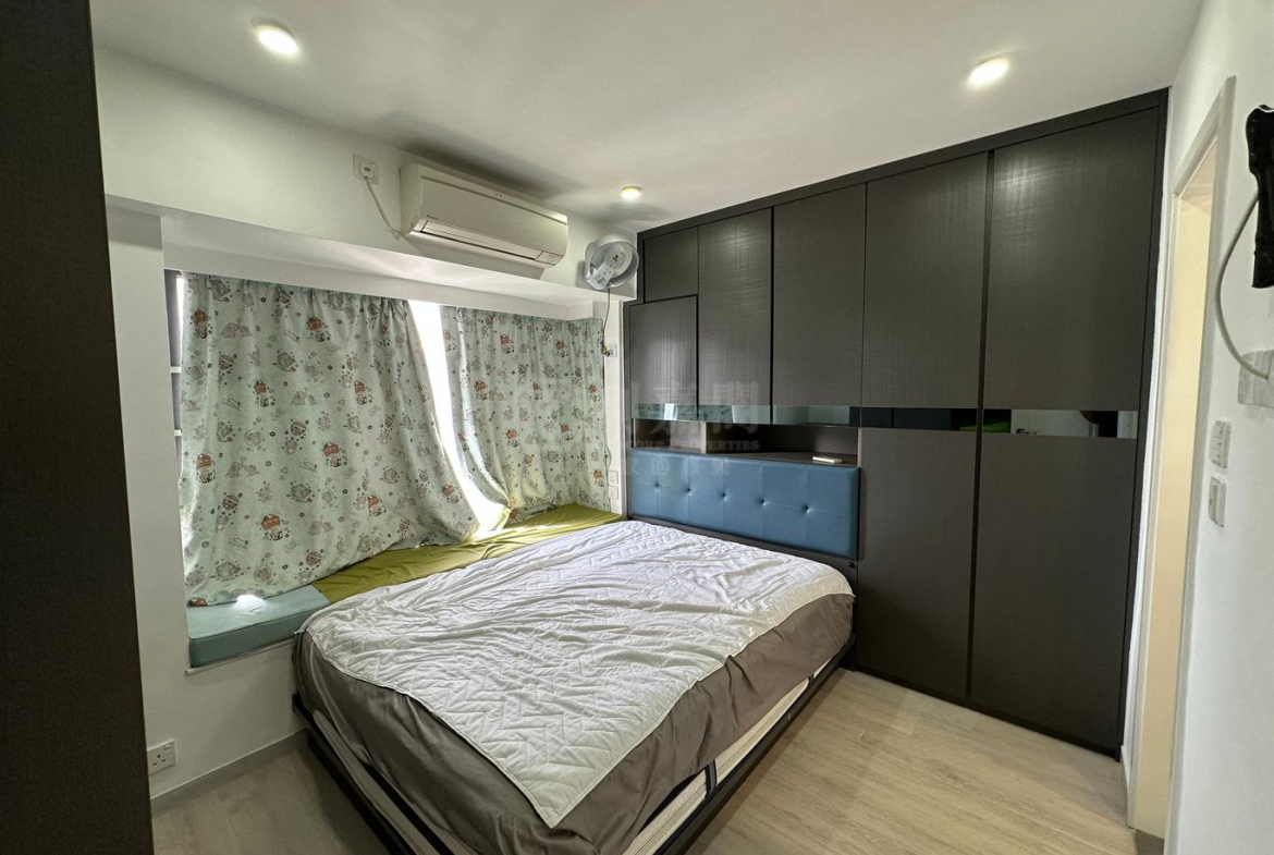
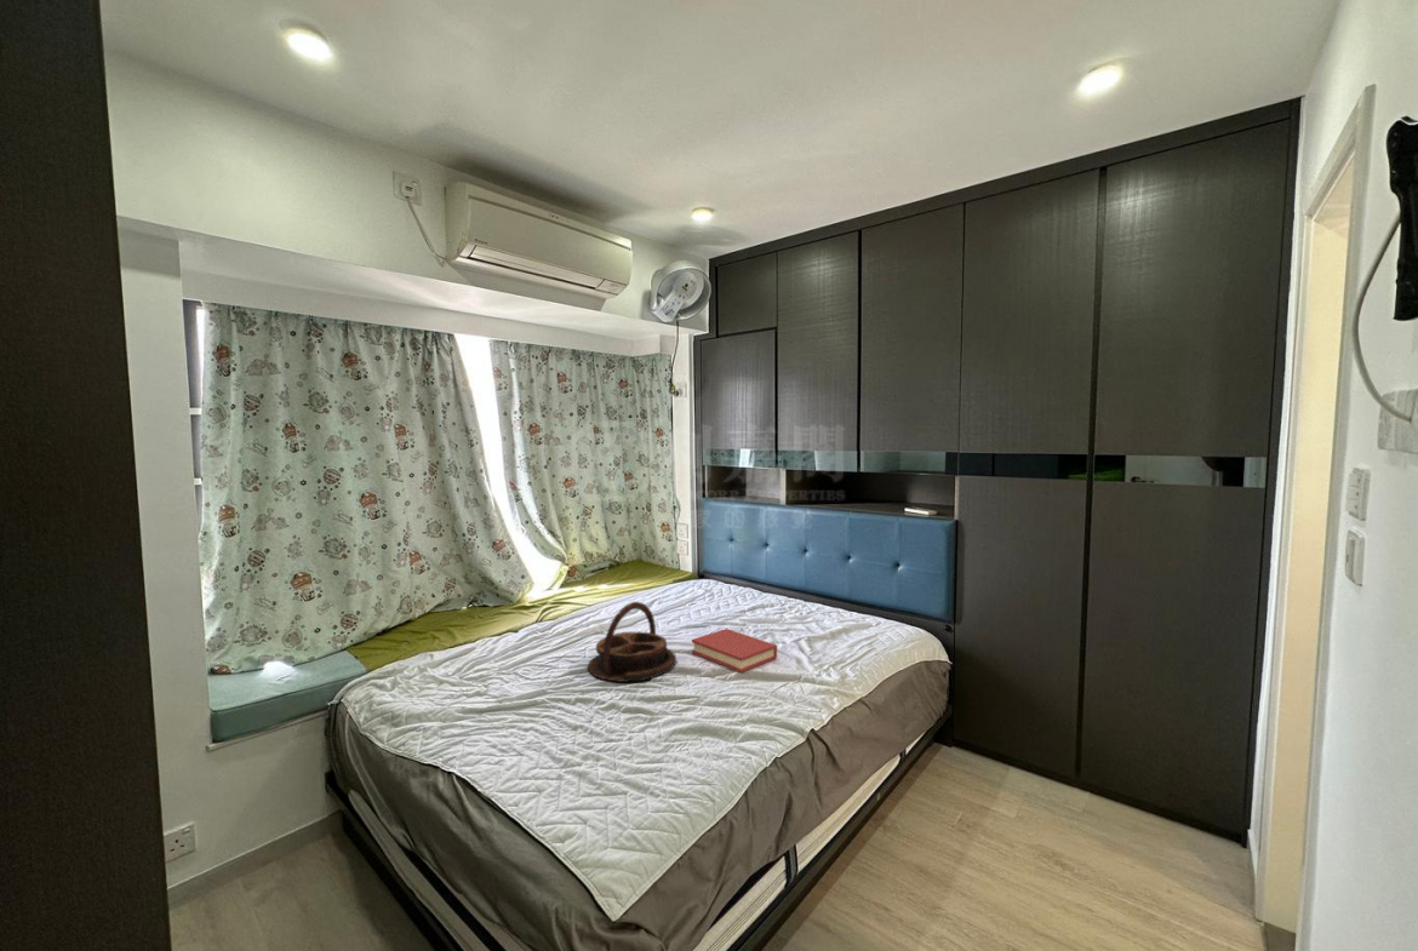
+ serving tray (631, 634)
+ hardback book (733, 648)
